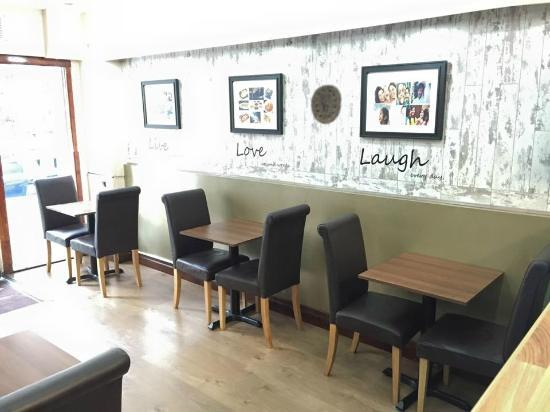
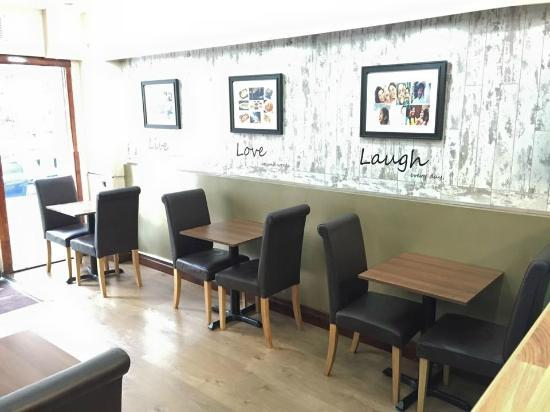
- decorative plate (325, 104)
